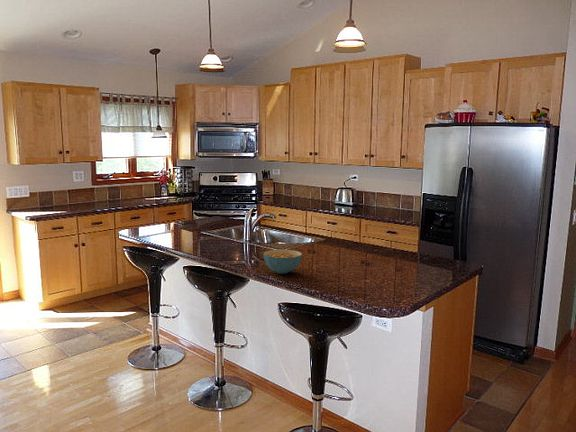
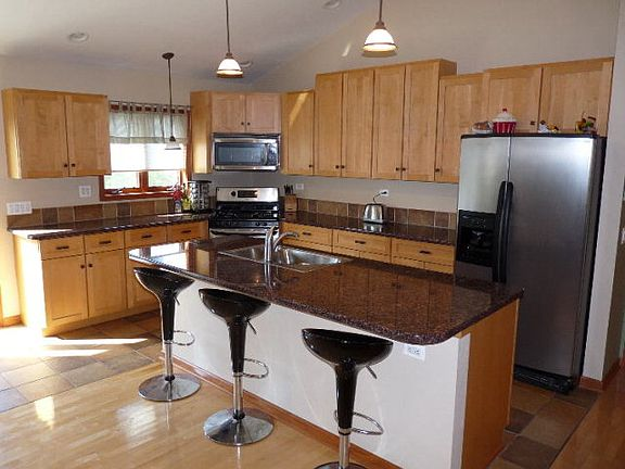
- cereal bowl (282, 262)
